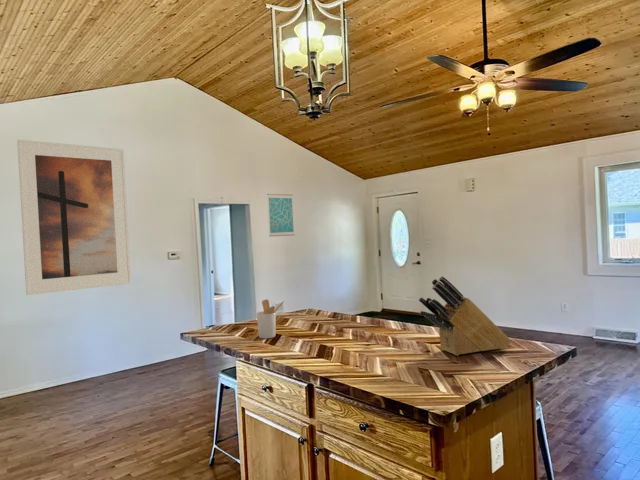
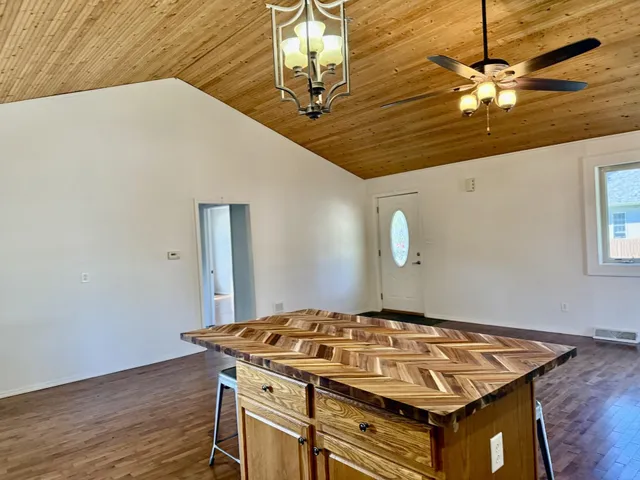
- knife block (463, 312)
- wall art (281, 215)
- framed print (78, 216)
- utensil holder (271, 318)
